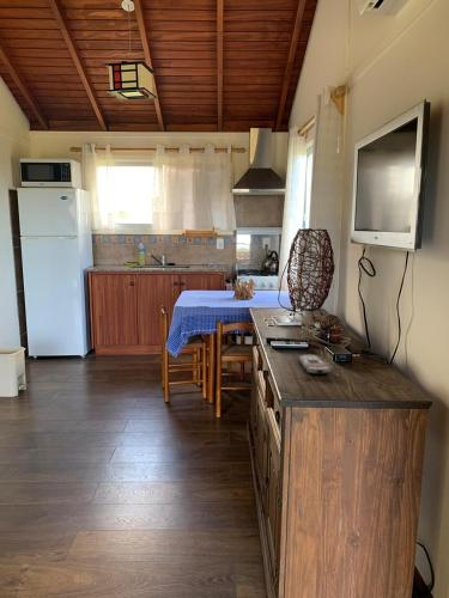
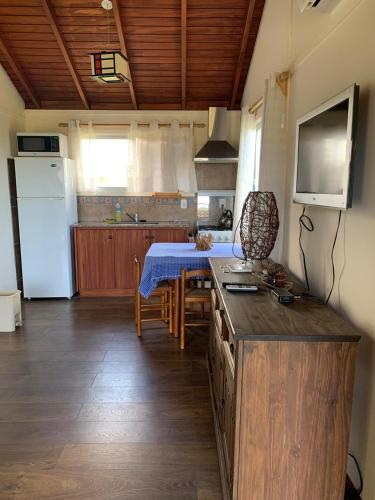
- remote control (313, 364)
